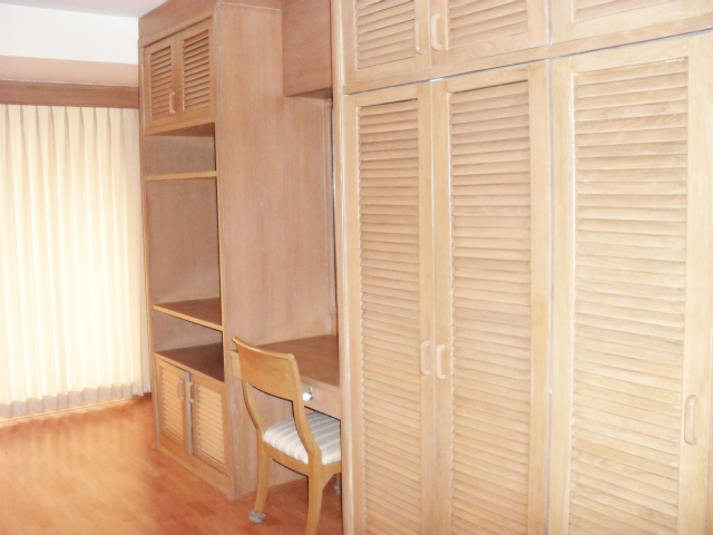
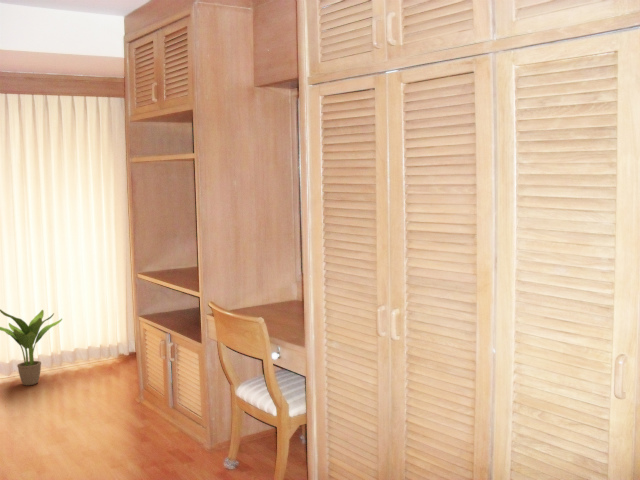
+ potted plant (31, 344)
